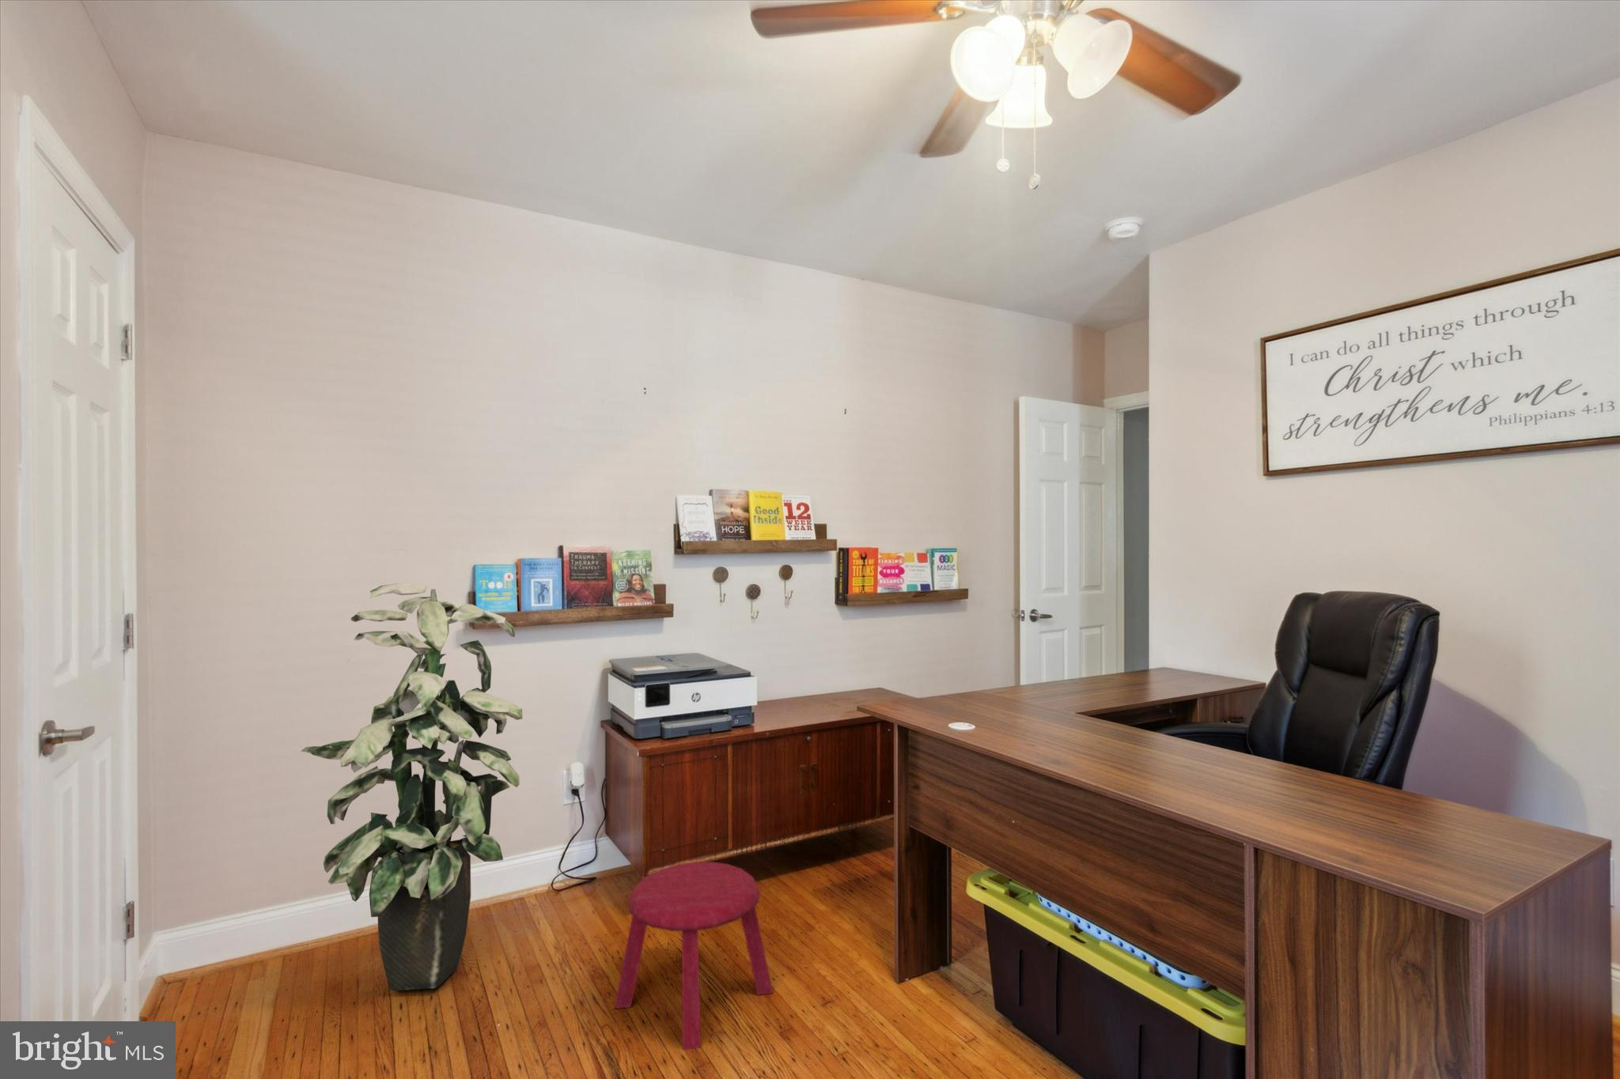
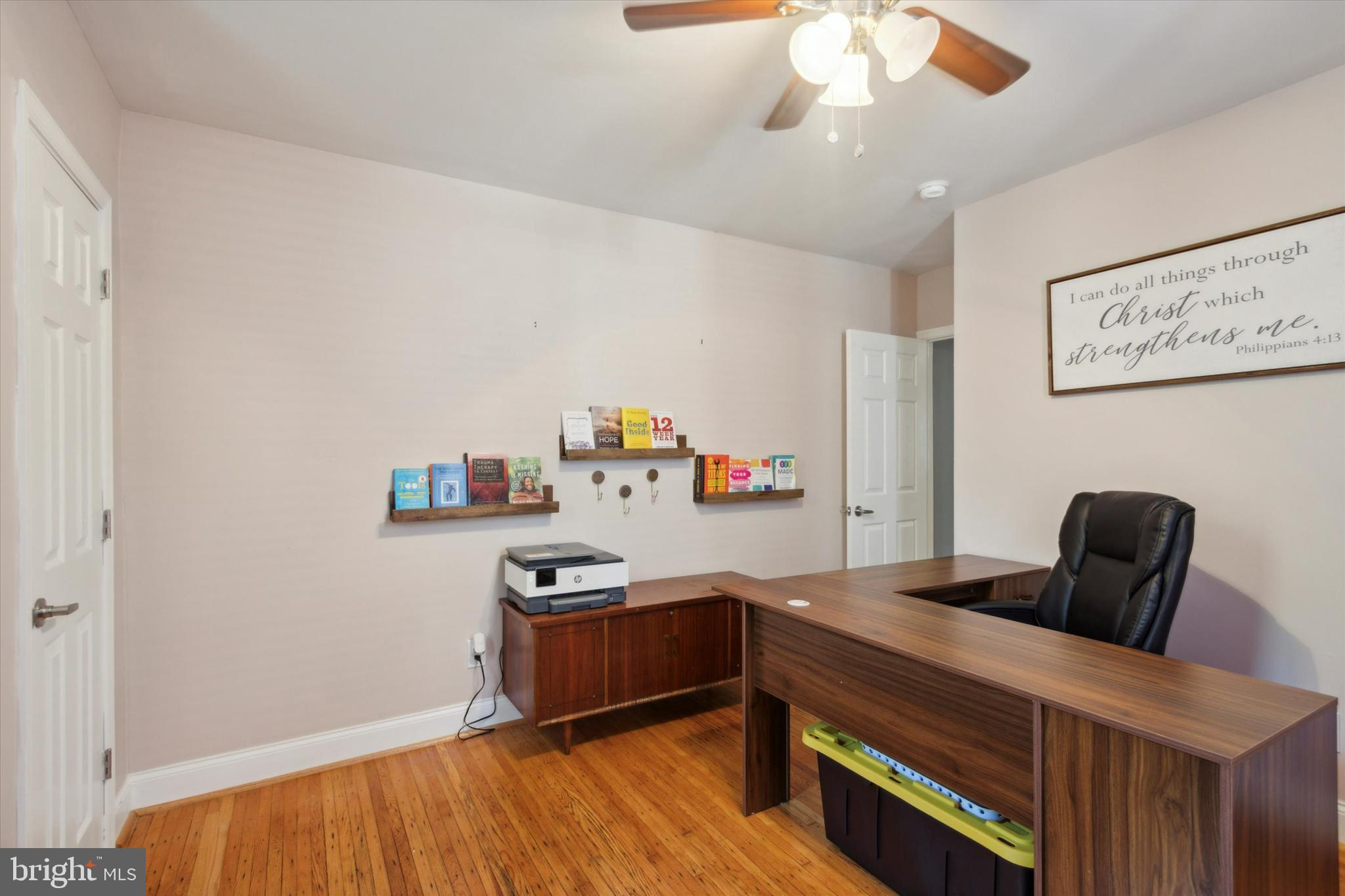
- stool (695, 939)
- indoor plant (418, 777)
